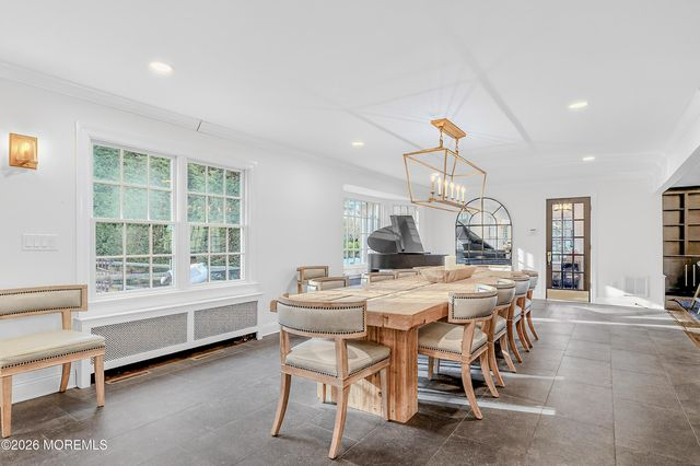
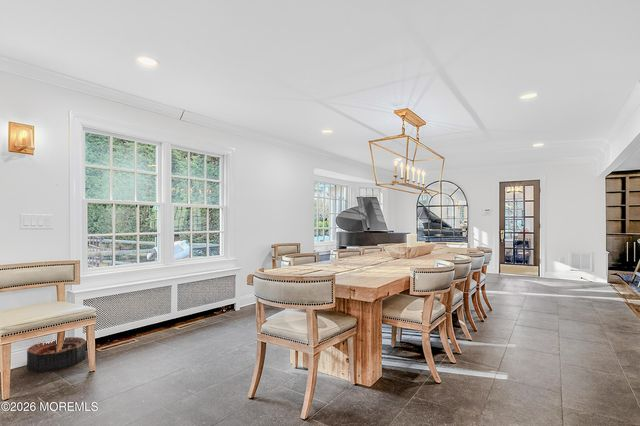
+ basket (57, 353)
